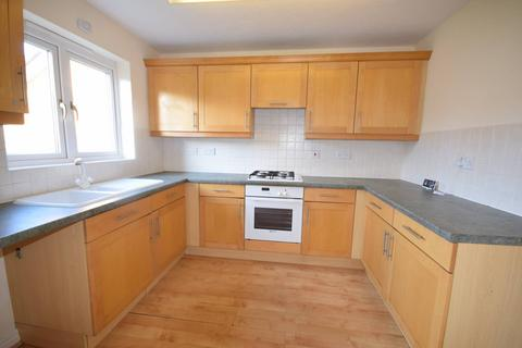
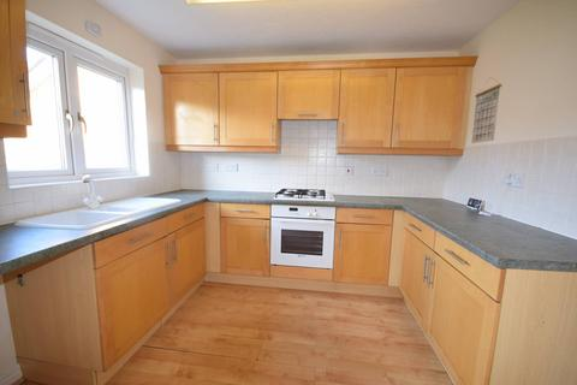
+ calendar (486, 109)
